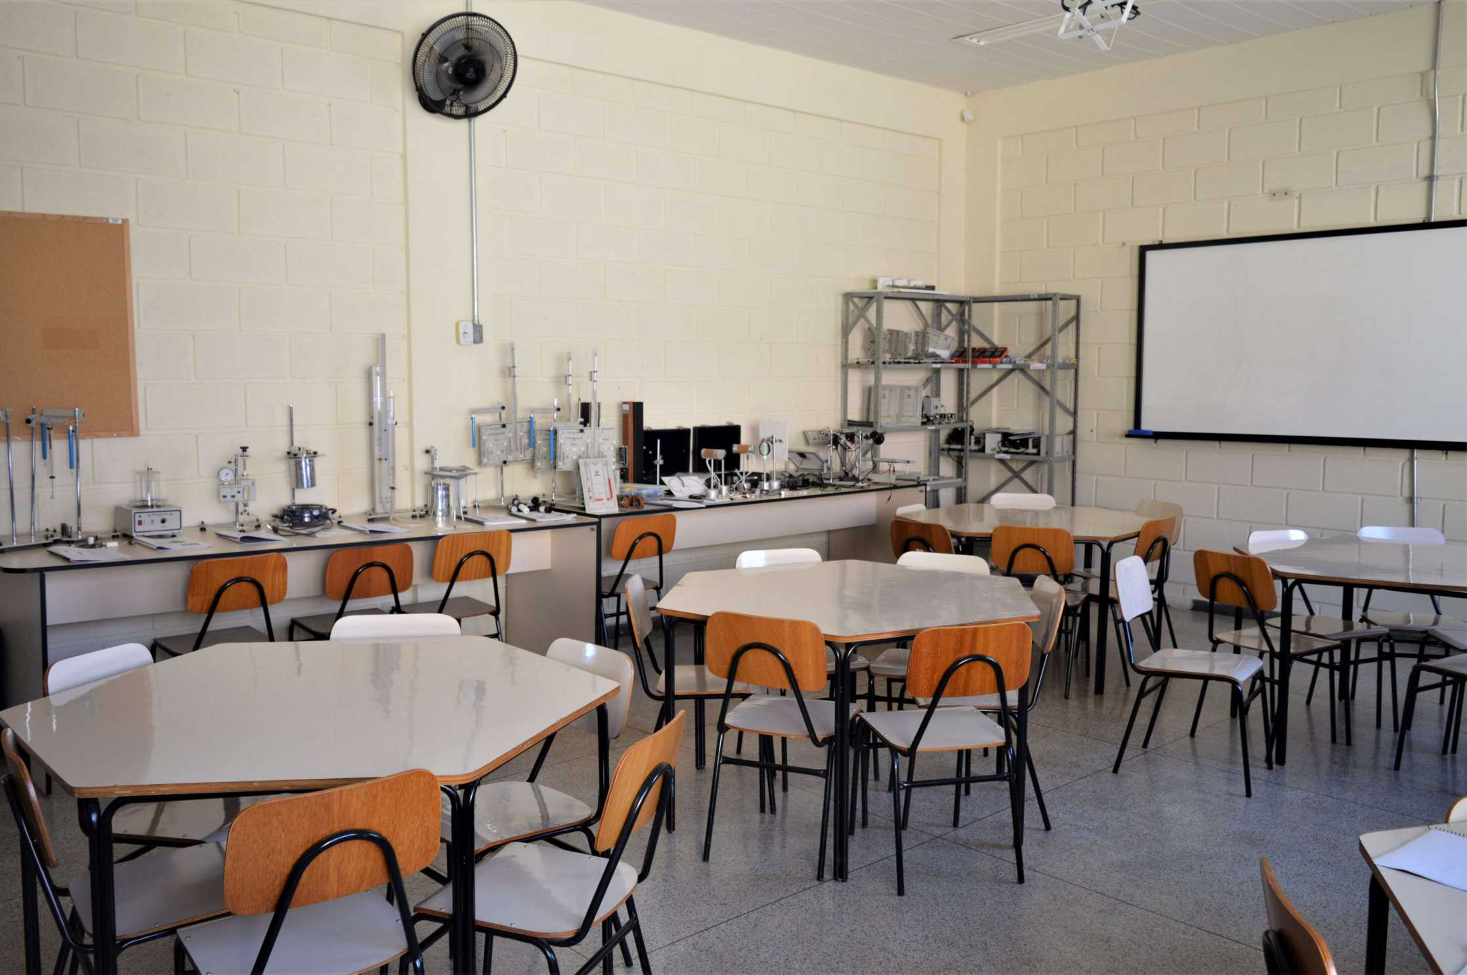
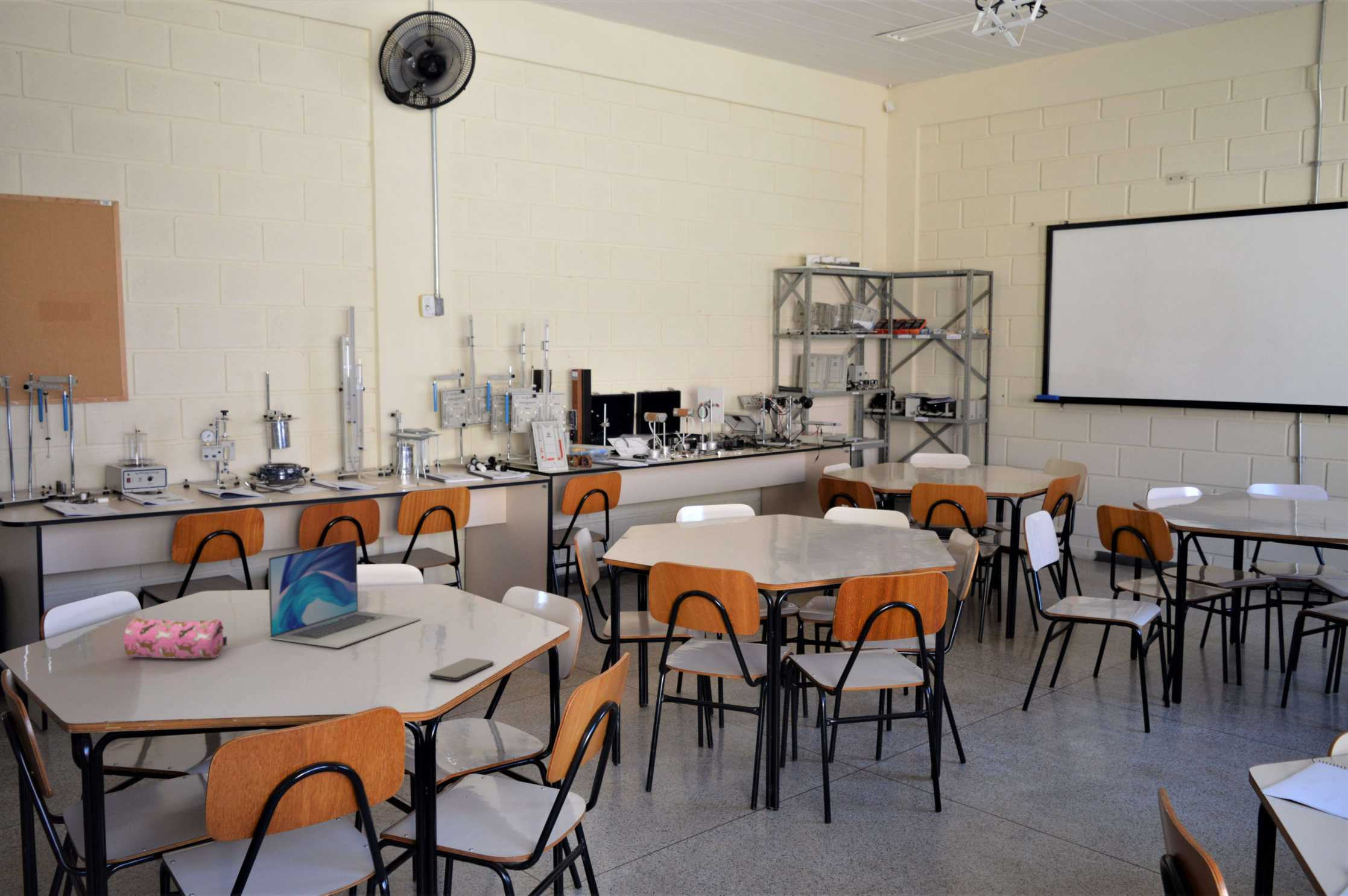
+ laptop (347, 590)
+ pencil case (174, 637)
+ smartphone (462, 669)
